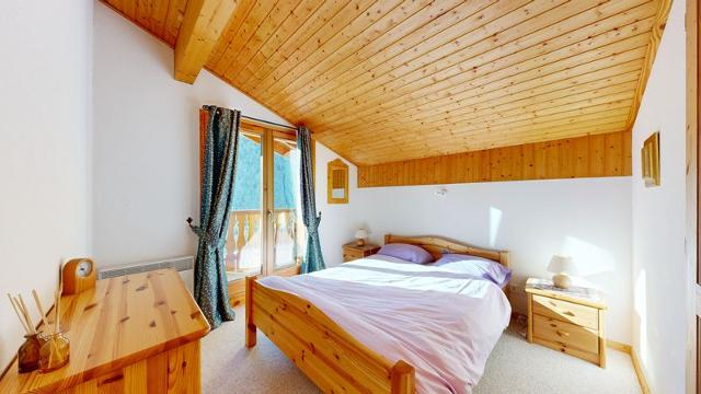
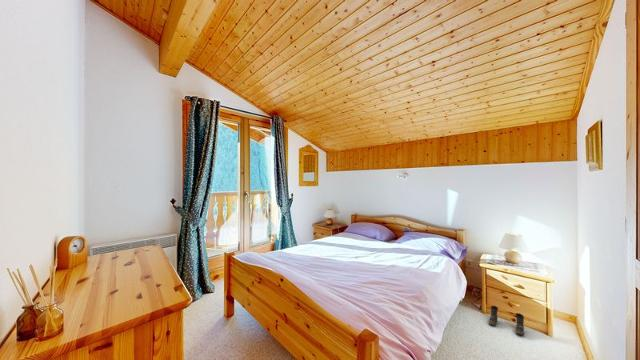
+ boots (497, 318)
